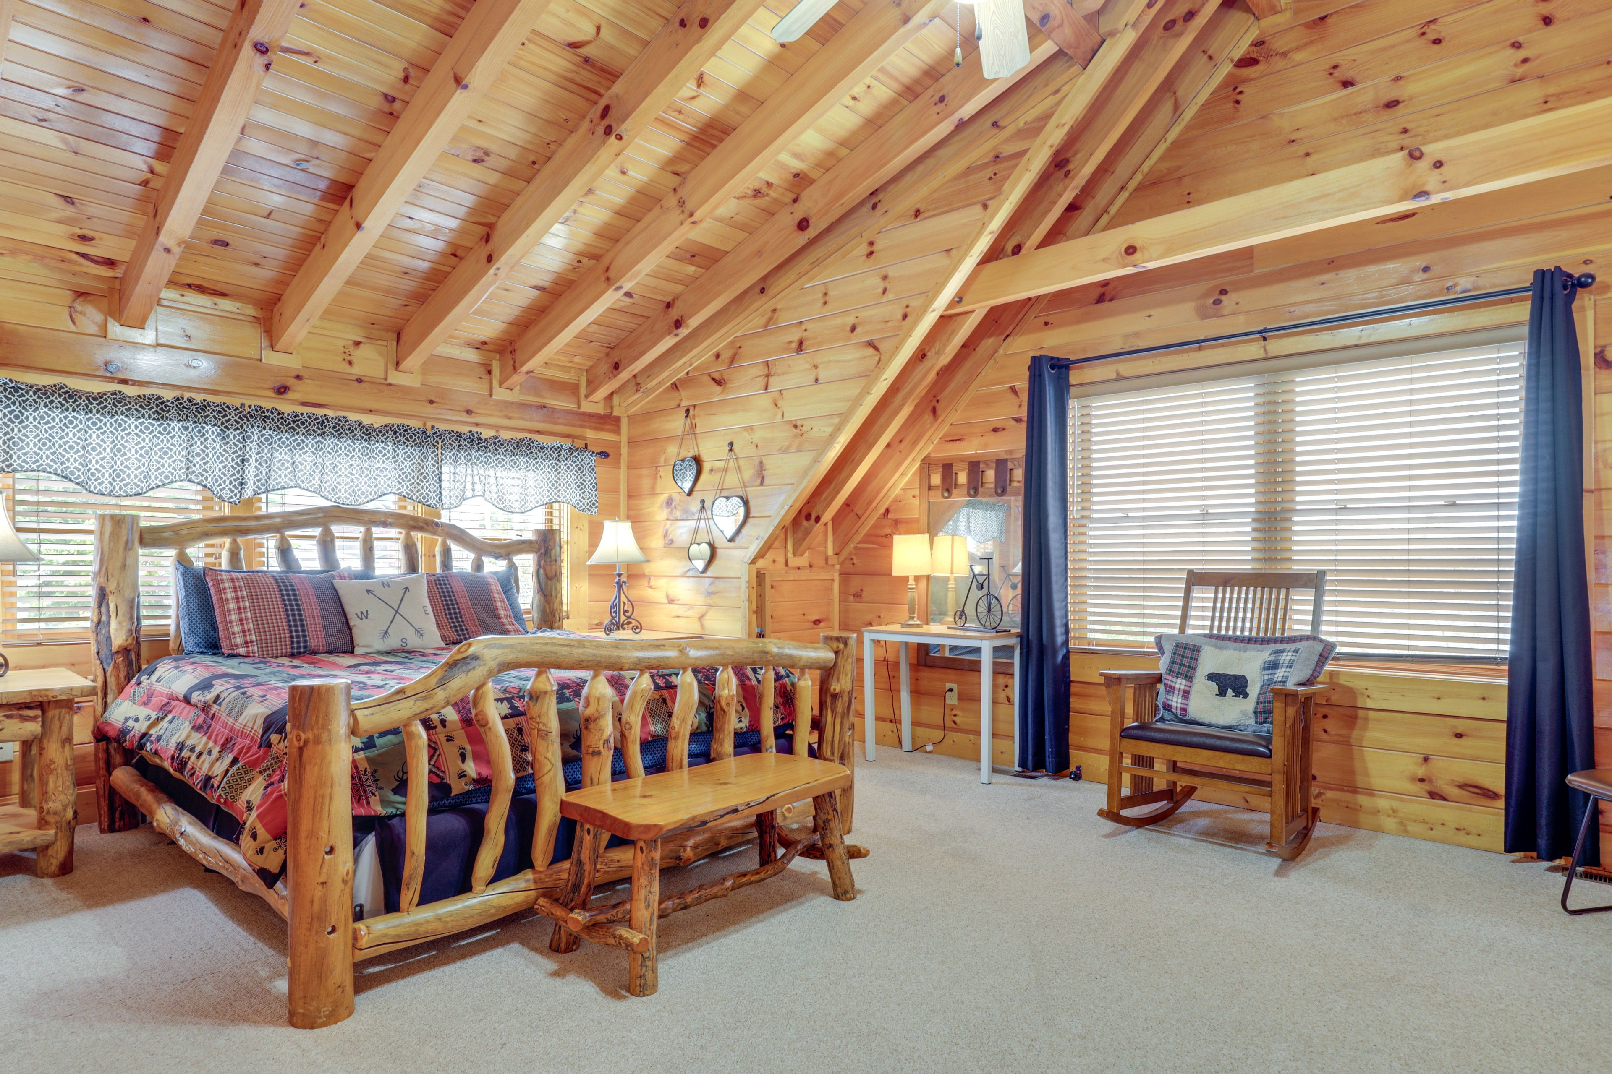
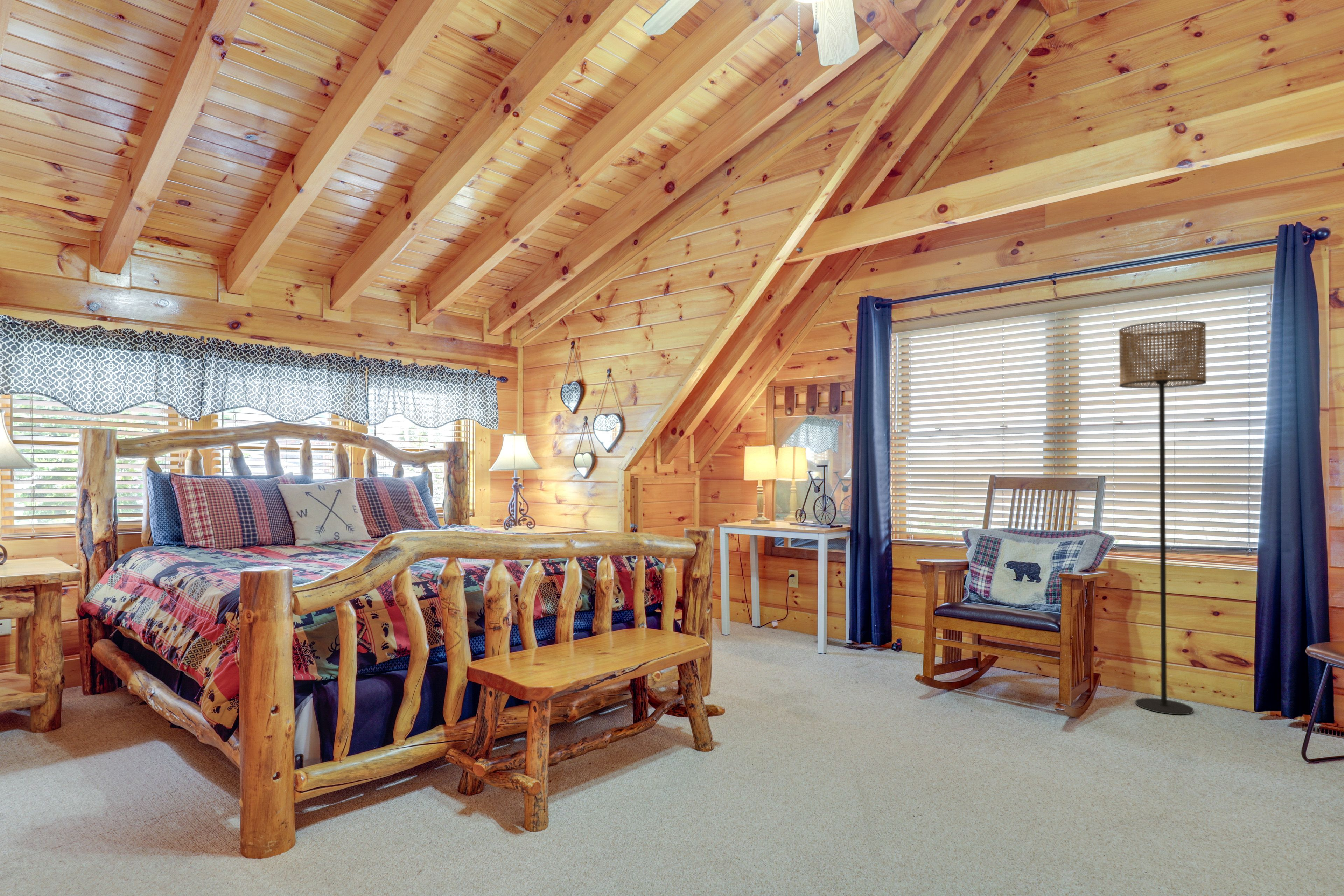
+ floor lamp (1162, 516)
